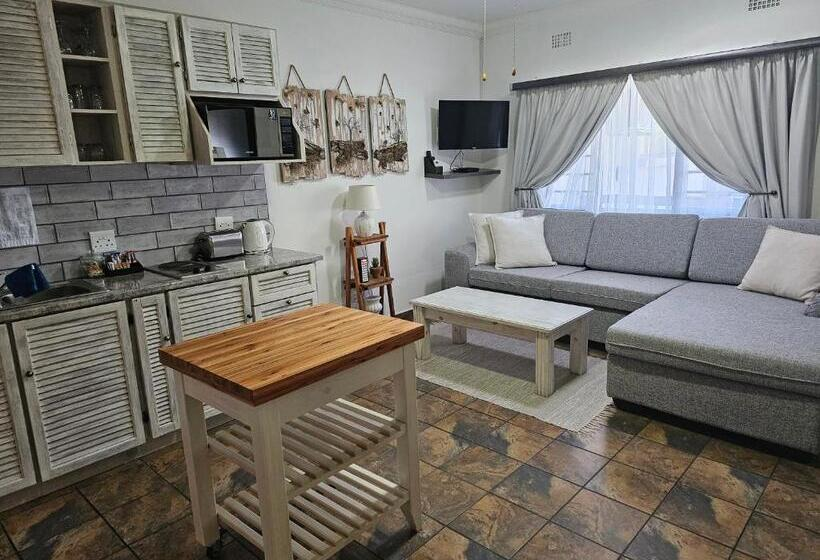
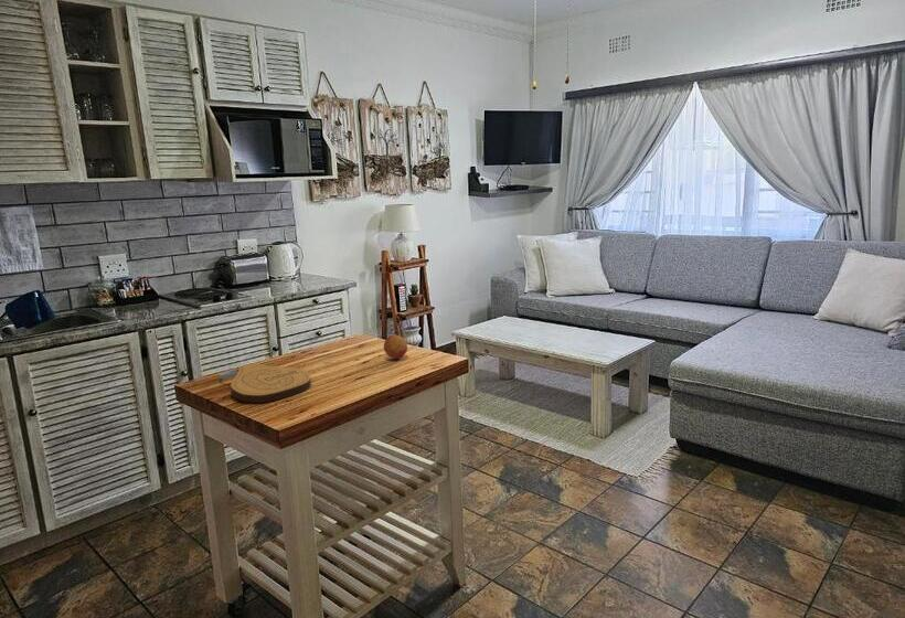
+ key chain (257, 376)
+ fruit (395, 347)
